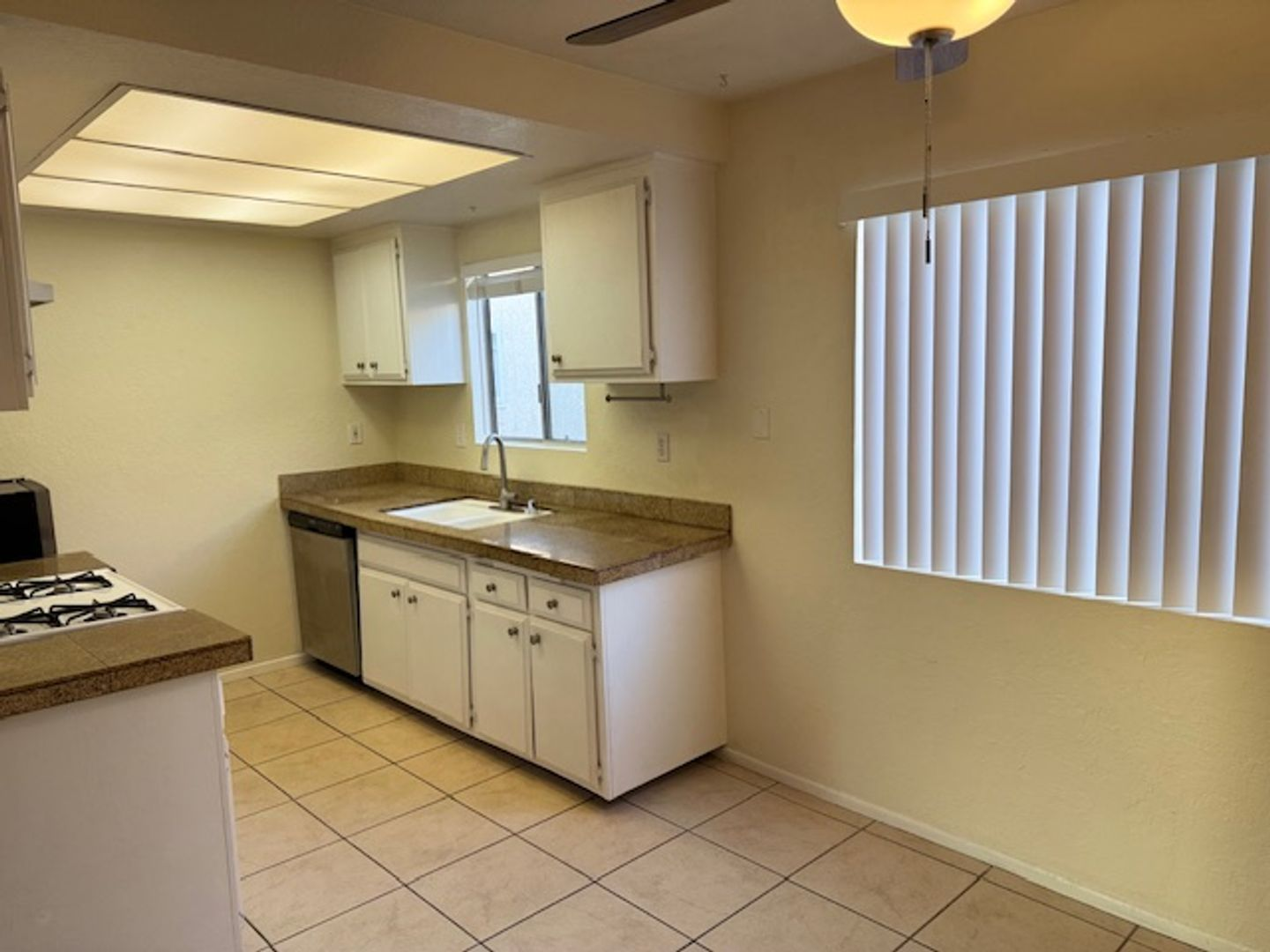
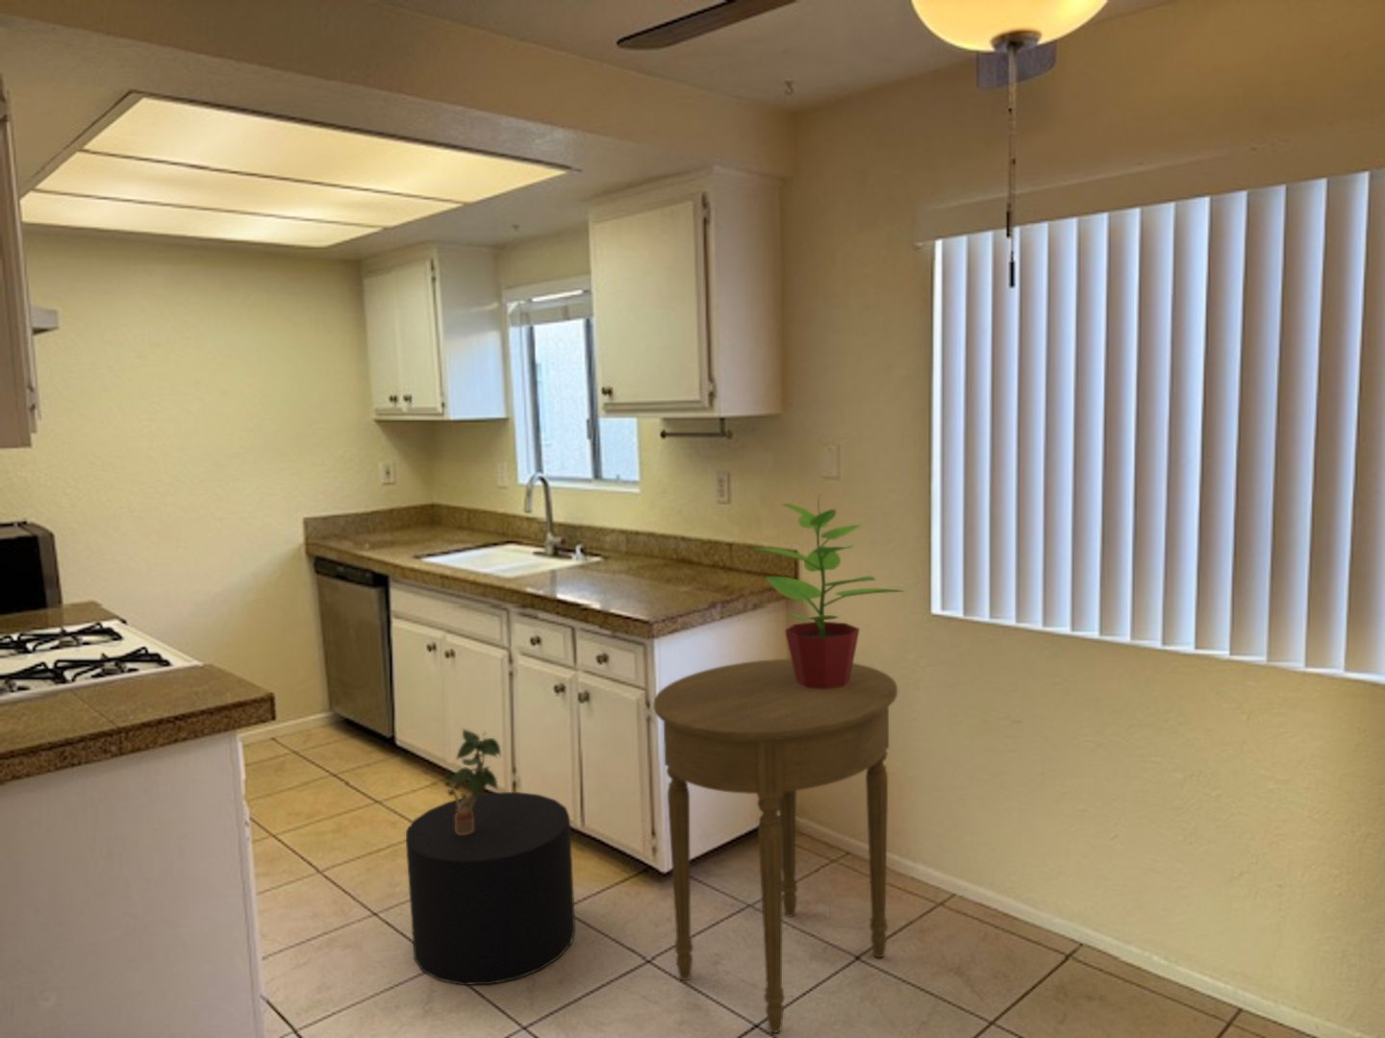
+ potted plant (481, 776)
+ side table (780, 831)
+ potted plant (816, 588)
+ stool (492, 880)
